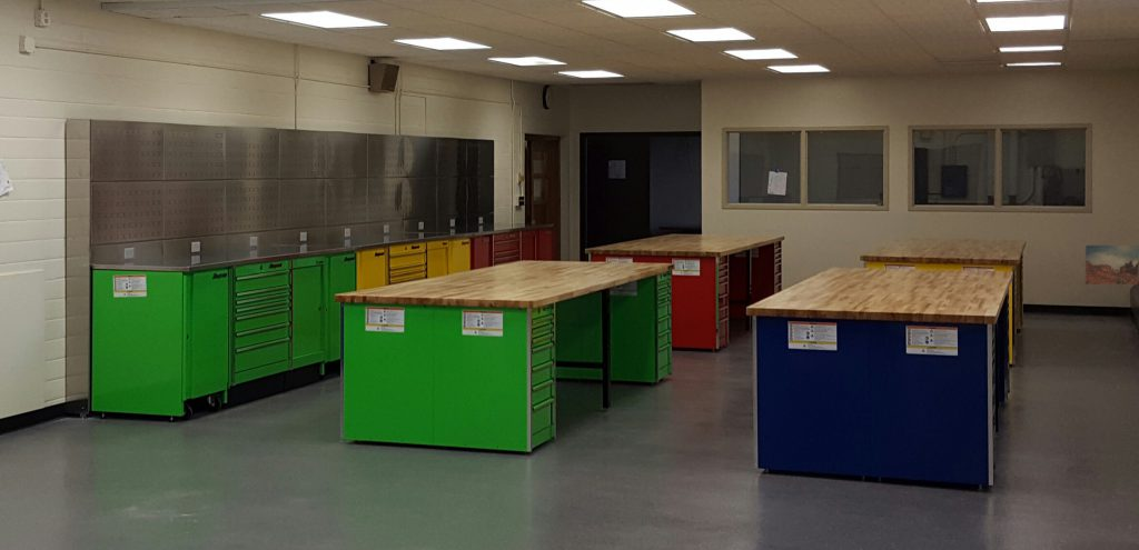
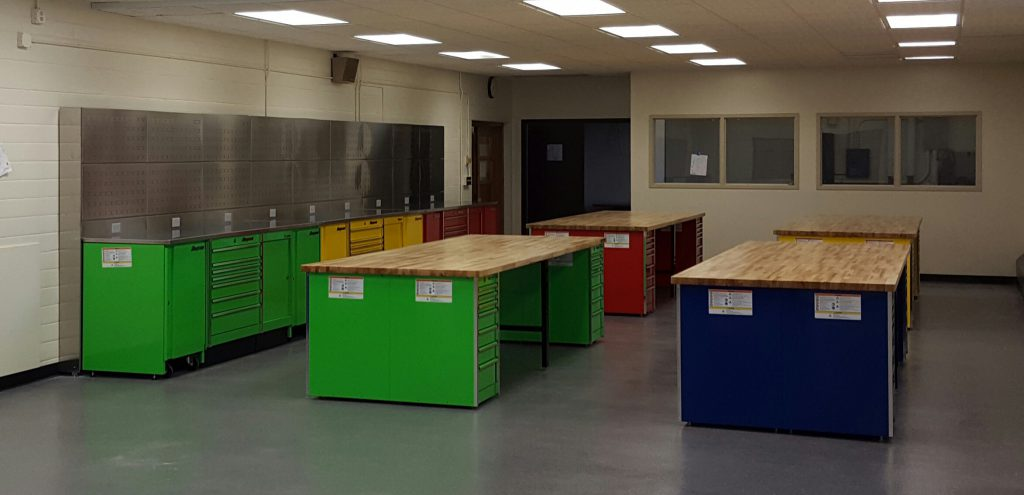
- wall art (1111, 264)
